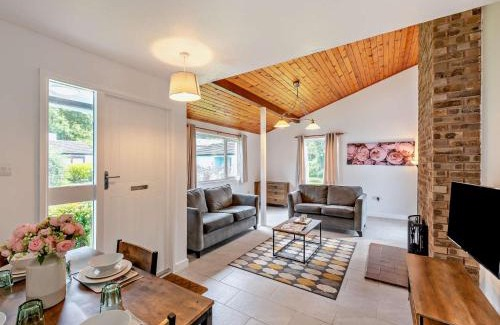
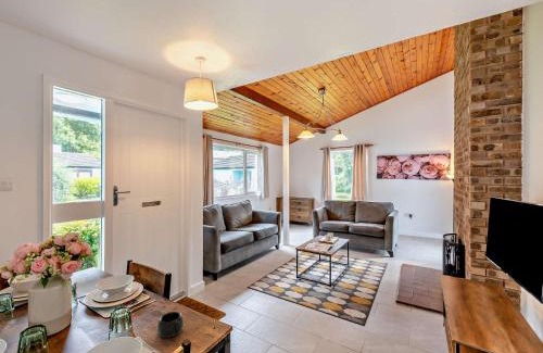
+ mug (172, 325)
